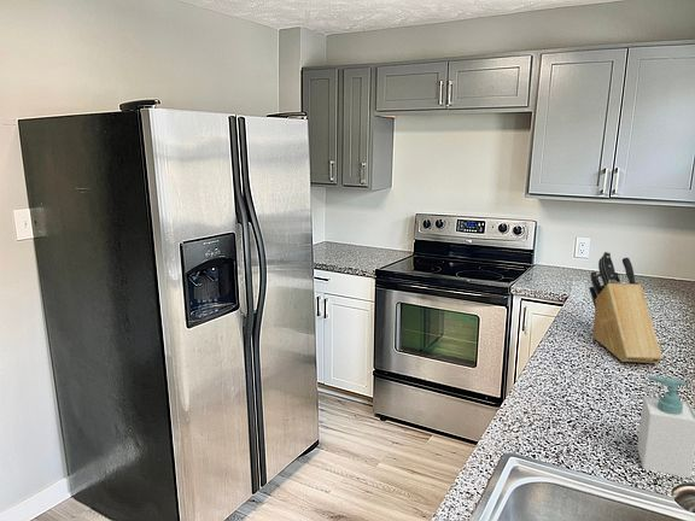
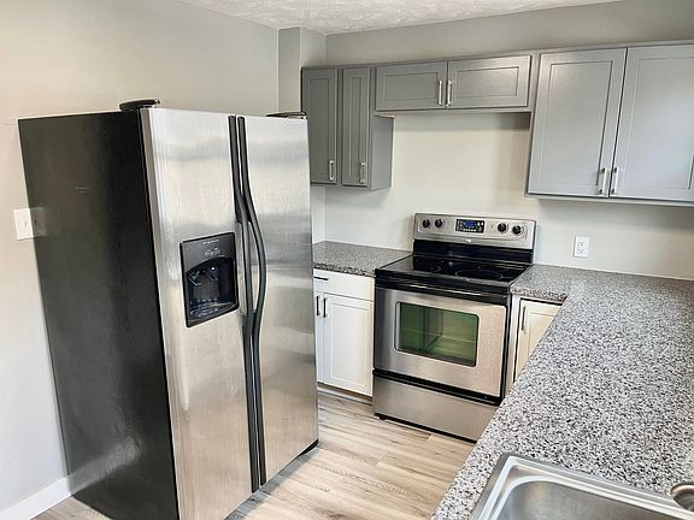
- knife block (623, 303)
- soap bottle (667, 421)
